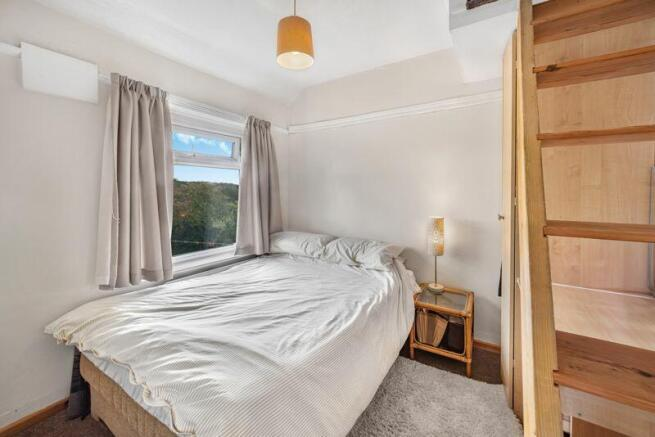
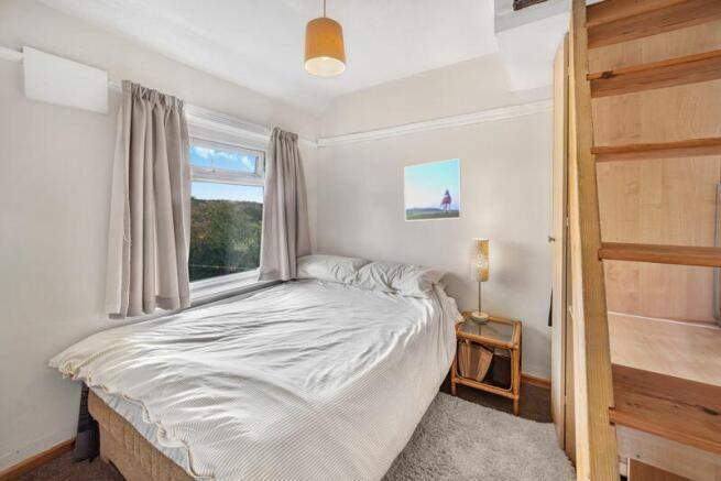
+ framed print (430, 192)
